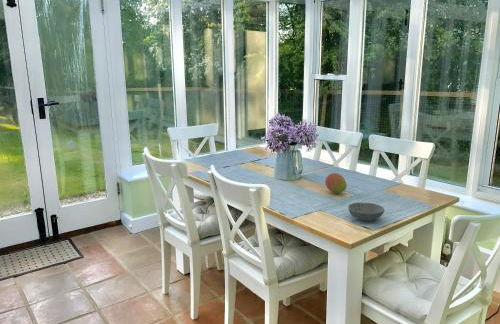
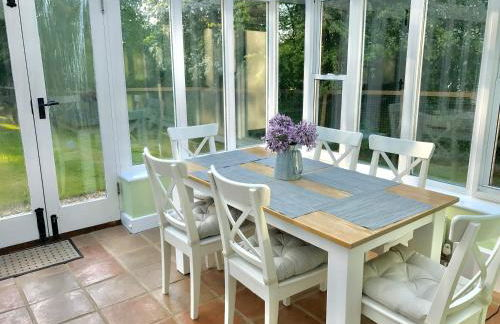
- fruit (335, 183)
- bowl (365, 212)
